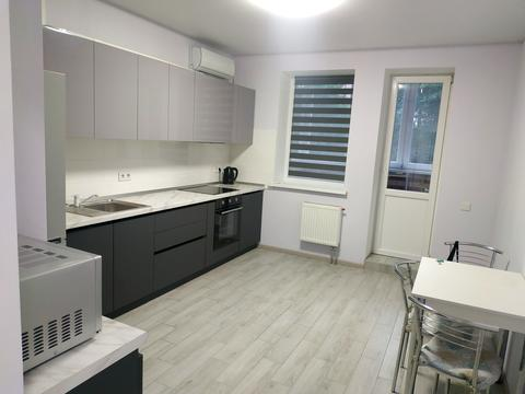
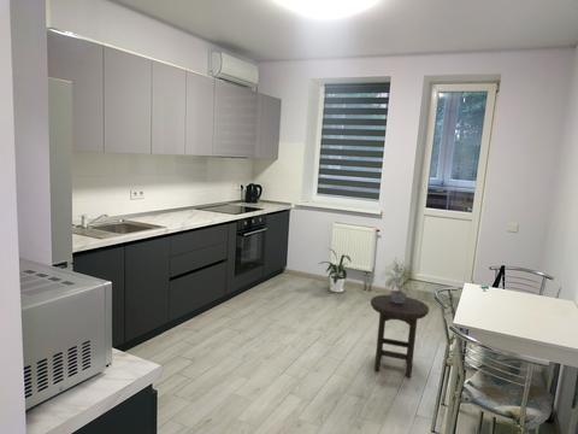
+ potted plant (399, 280)
+ house plant (336, 270)
+ stool (396, 340)
